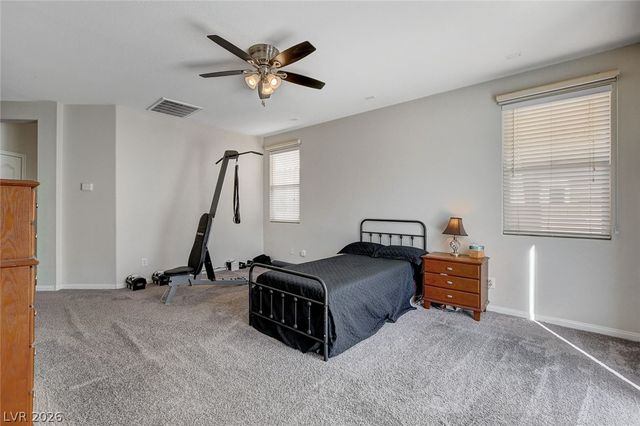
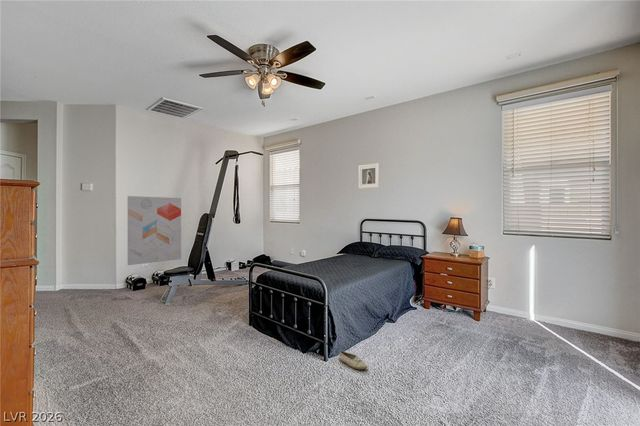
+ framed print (368, 176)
+ shoe (352, 359)
+ wall art (155, 229)
